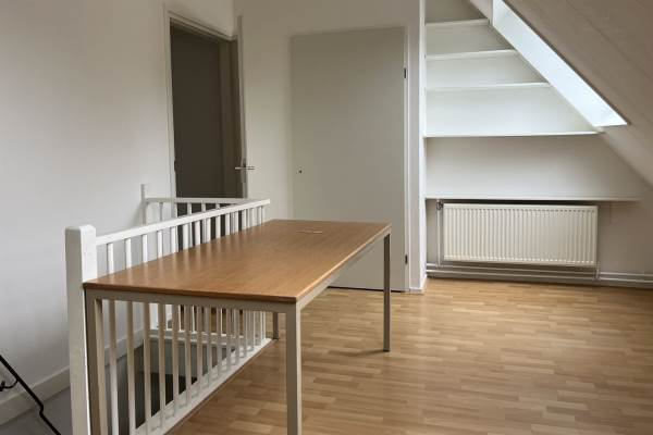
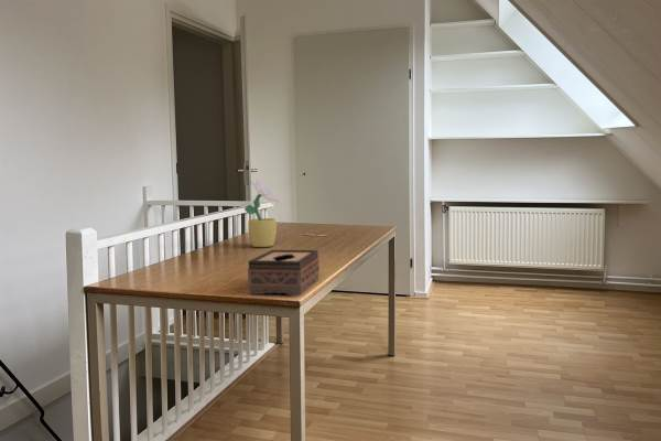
+ potted plant (259, 214)
+ tissue box (285, 270)
